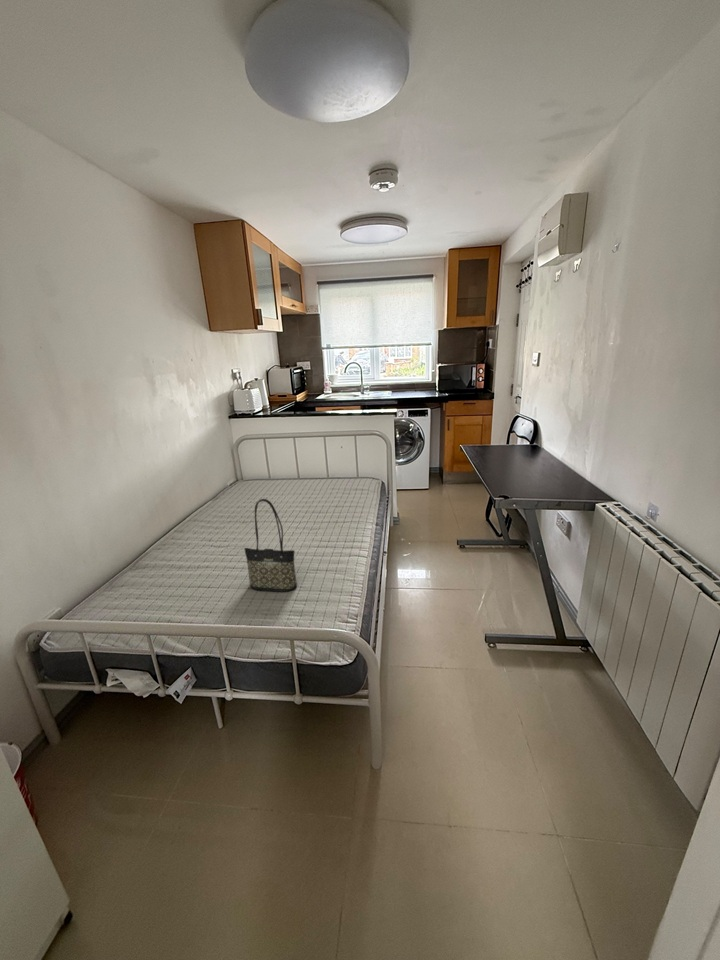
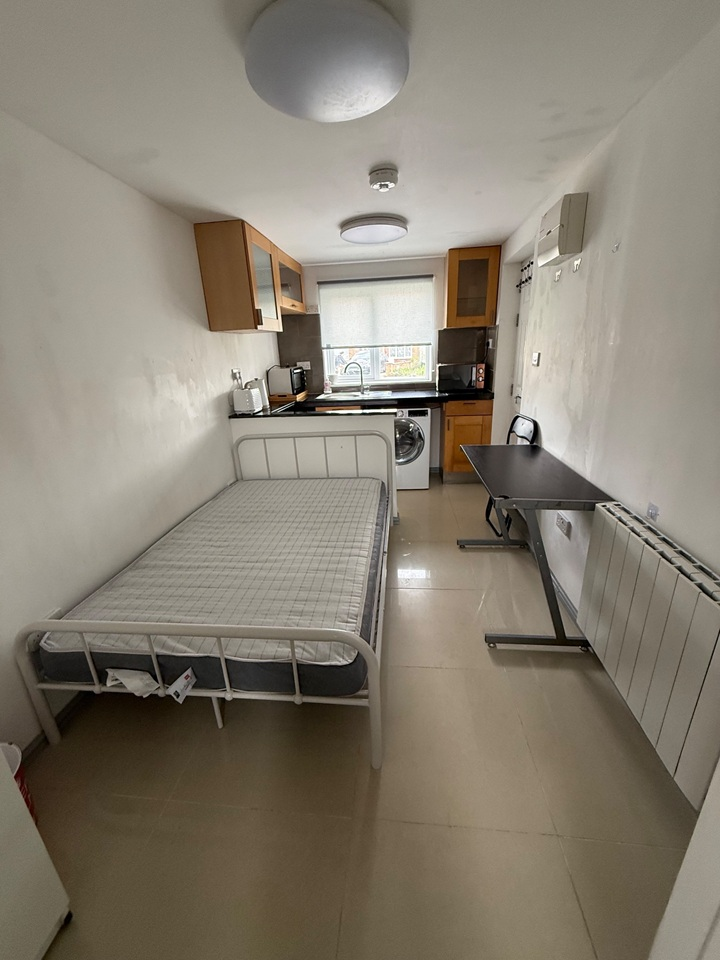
- tote bag (268, 549)
